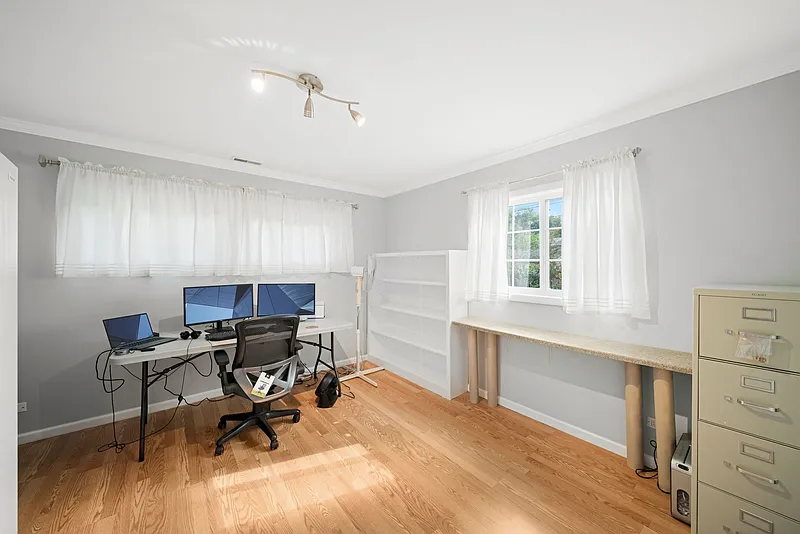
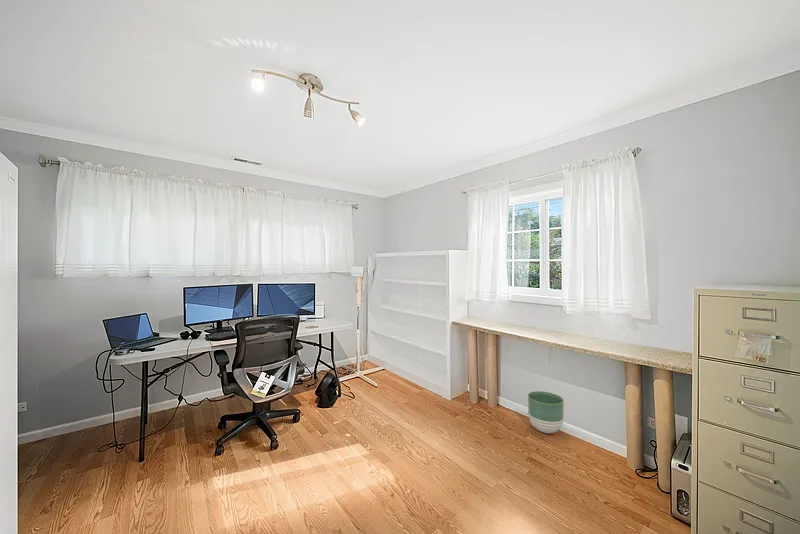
+ planter (545, 413)
